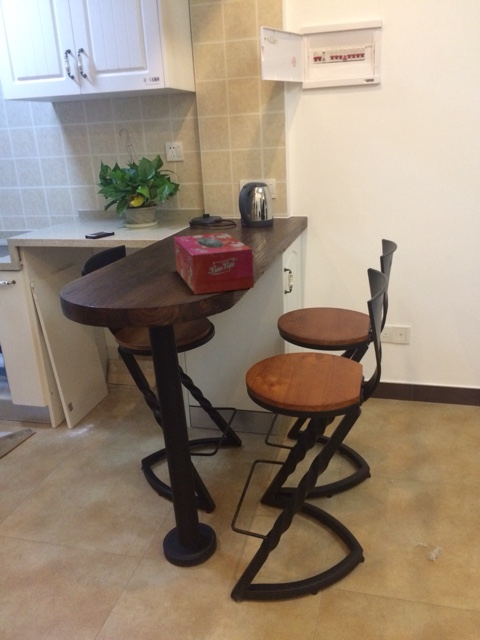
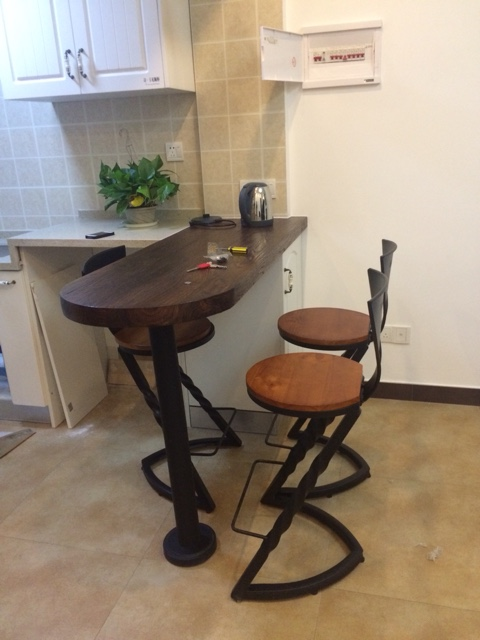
- tissue box (211, 260)
